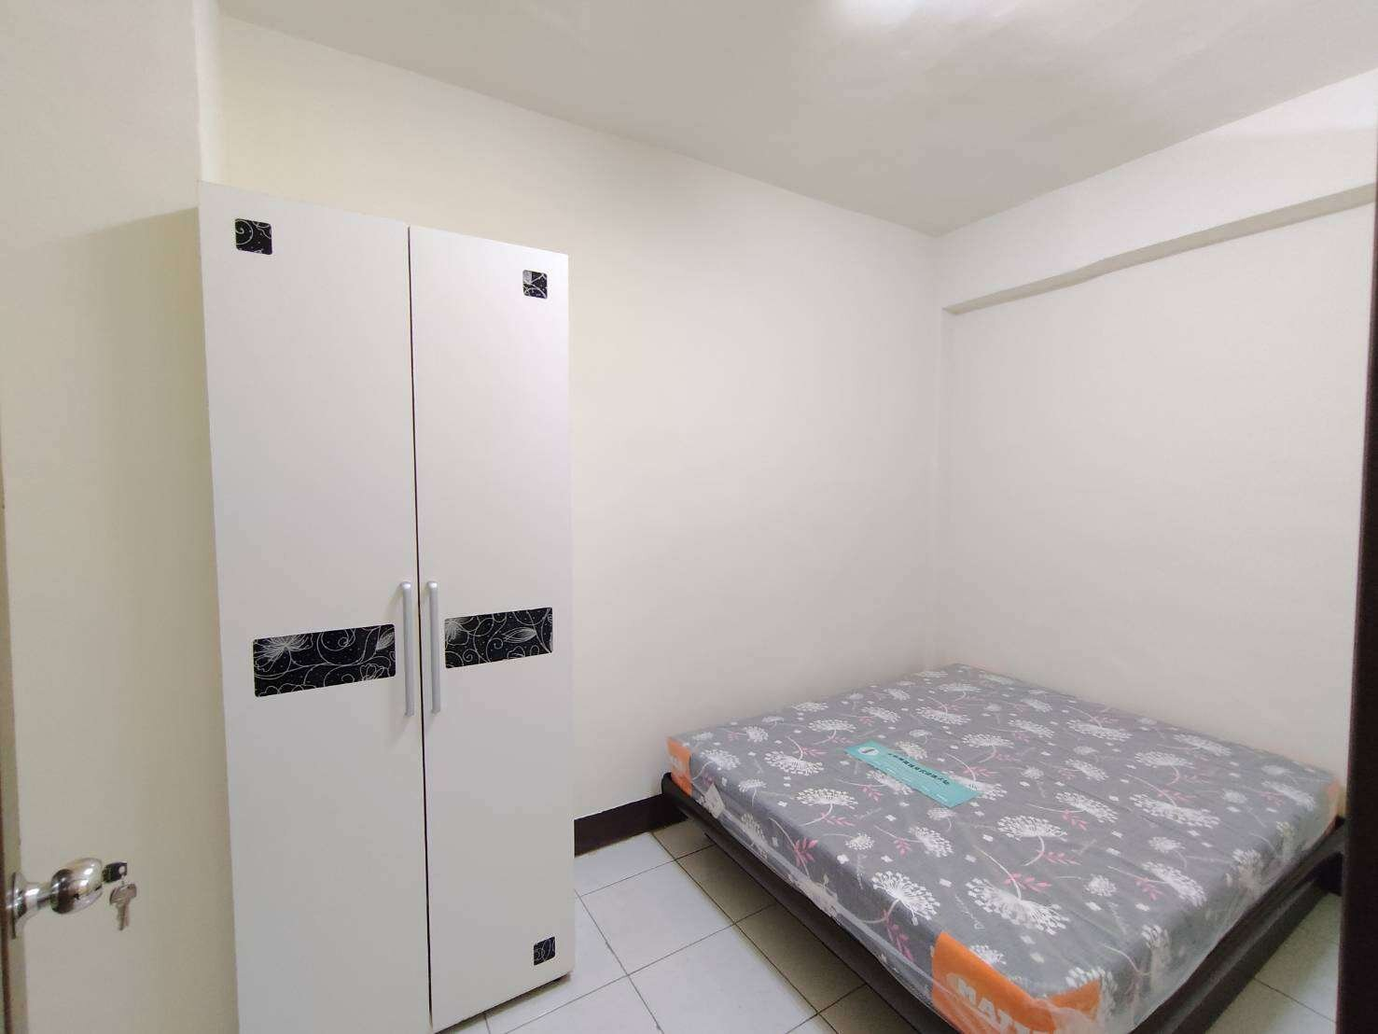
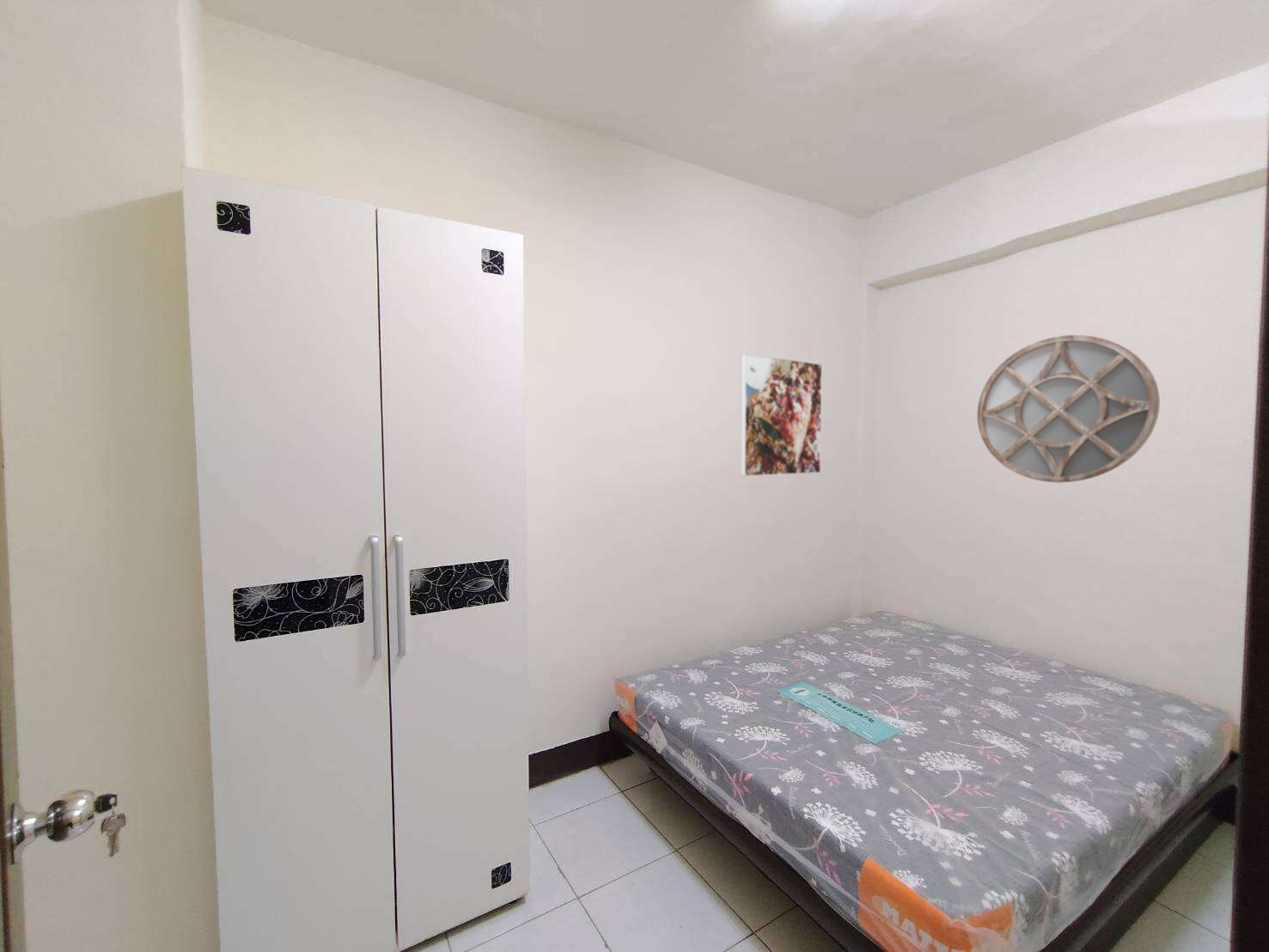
+ mirror (1059, 410)
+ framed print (783, 417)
